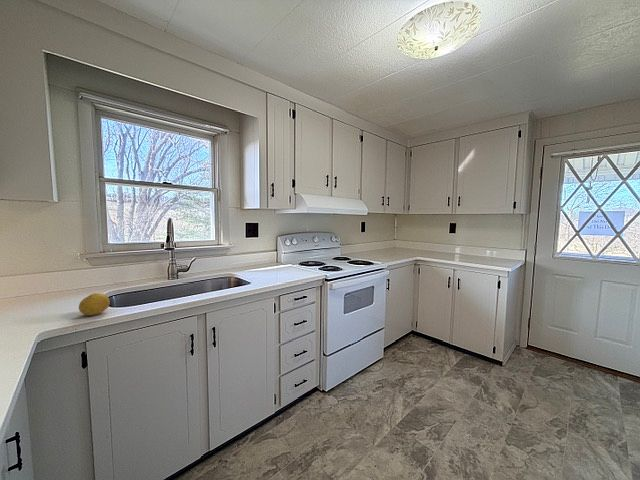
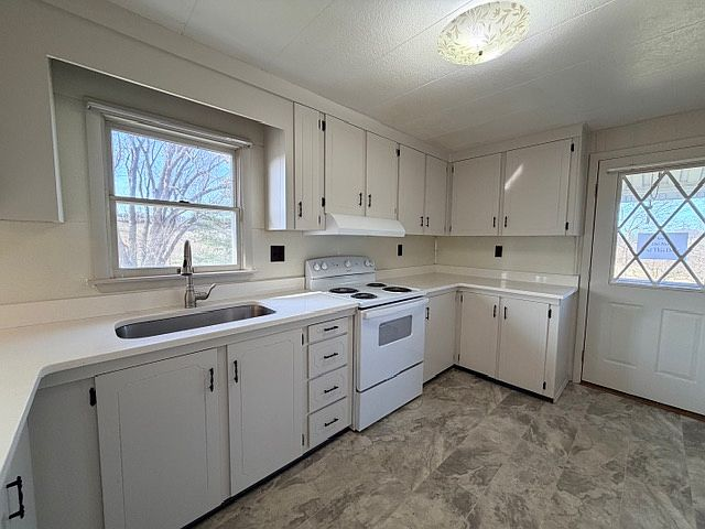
- fruit (94, 303)
